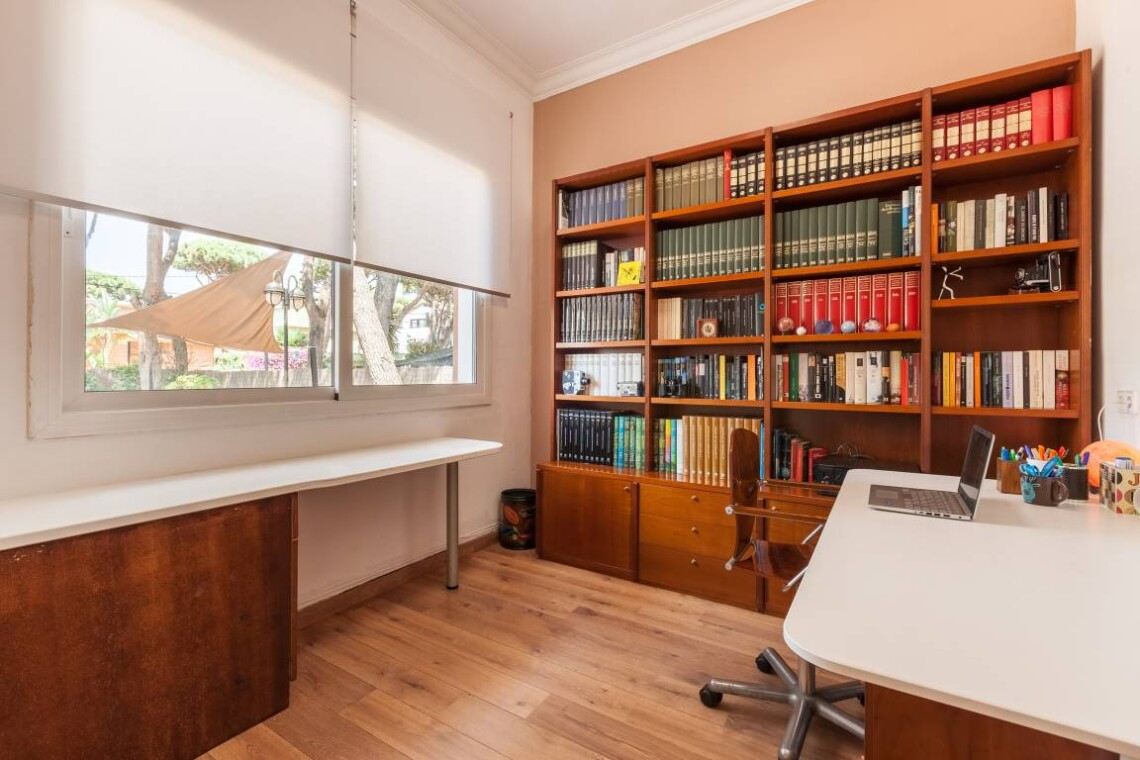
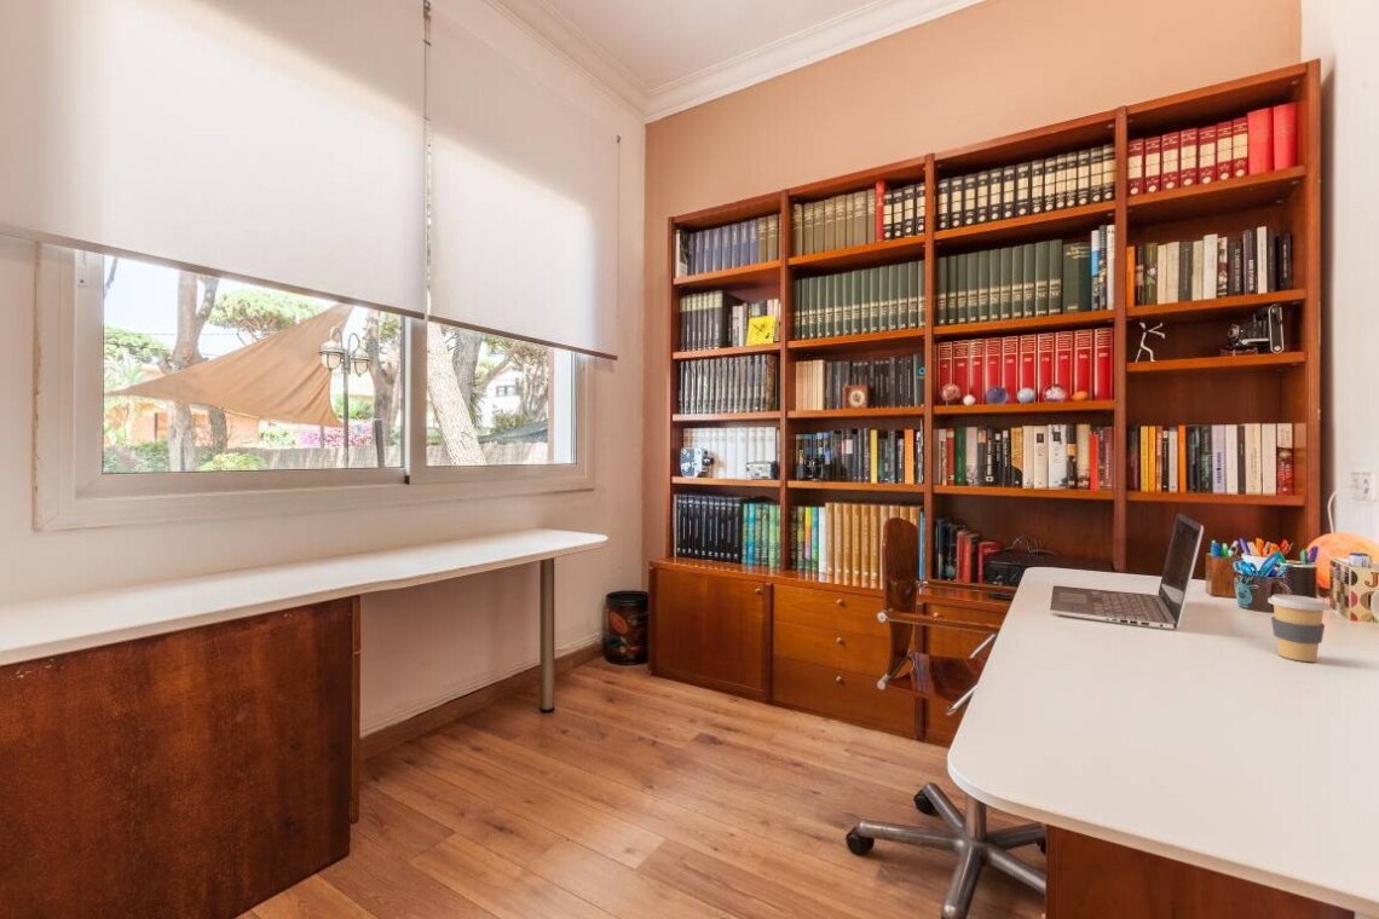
+ coffee cup (1297, 628)
